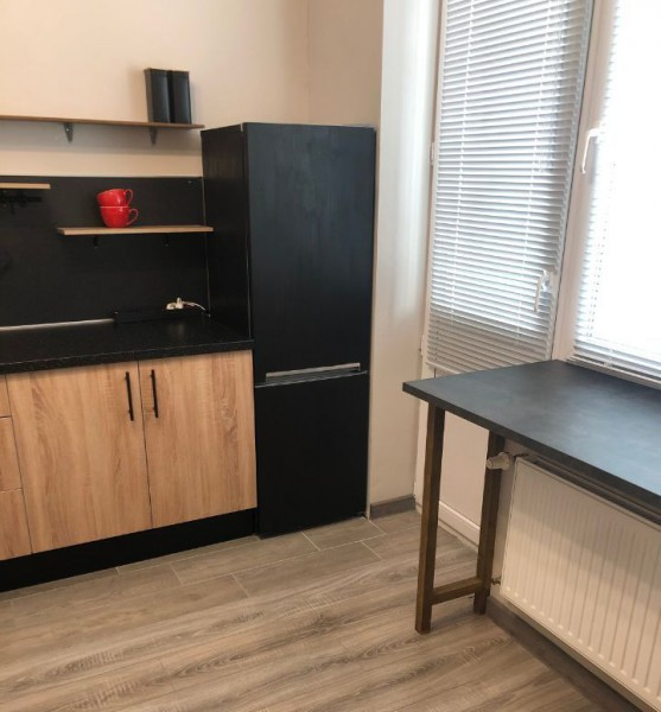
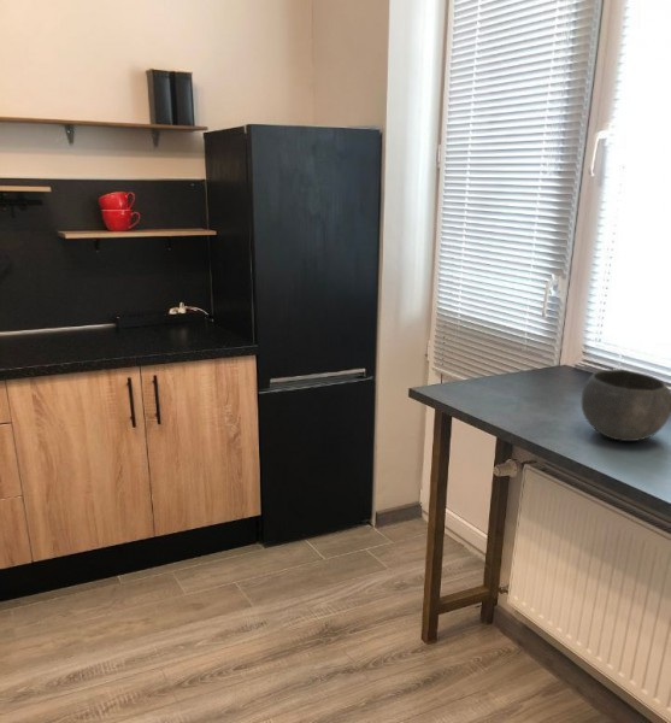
+ bowl (623, 407)
